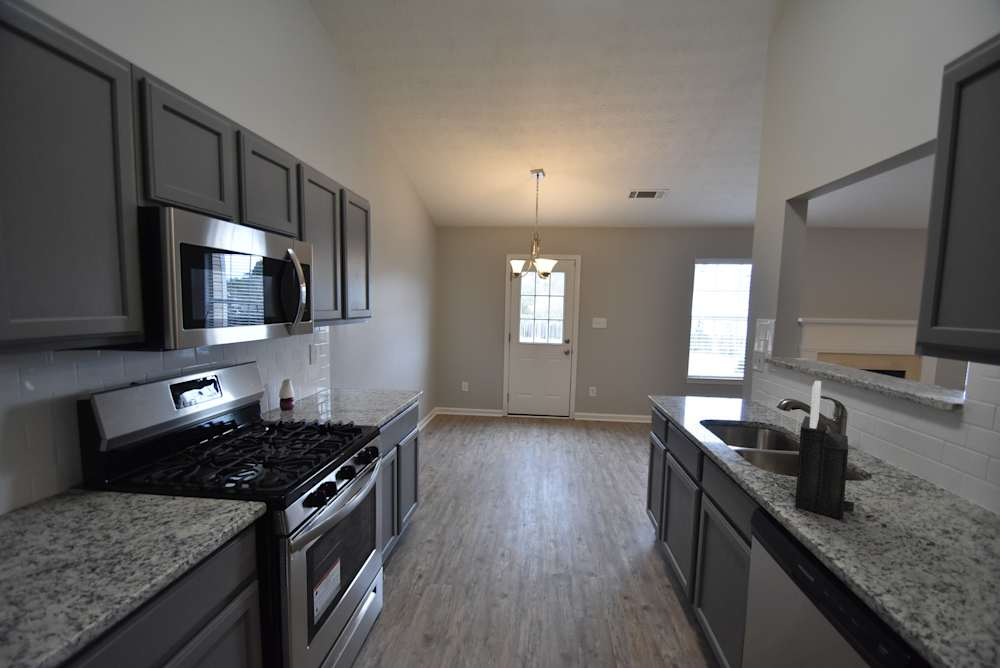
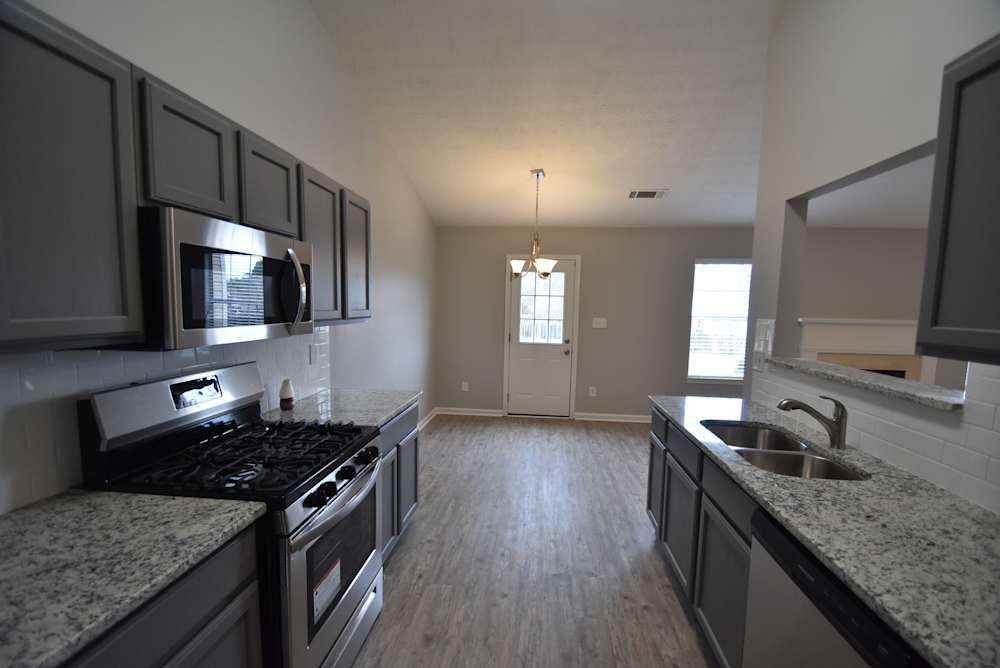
- knife block (828, 445)
